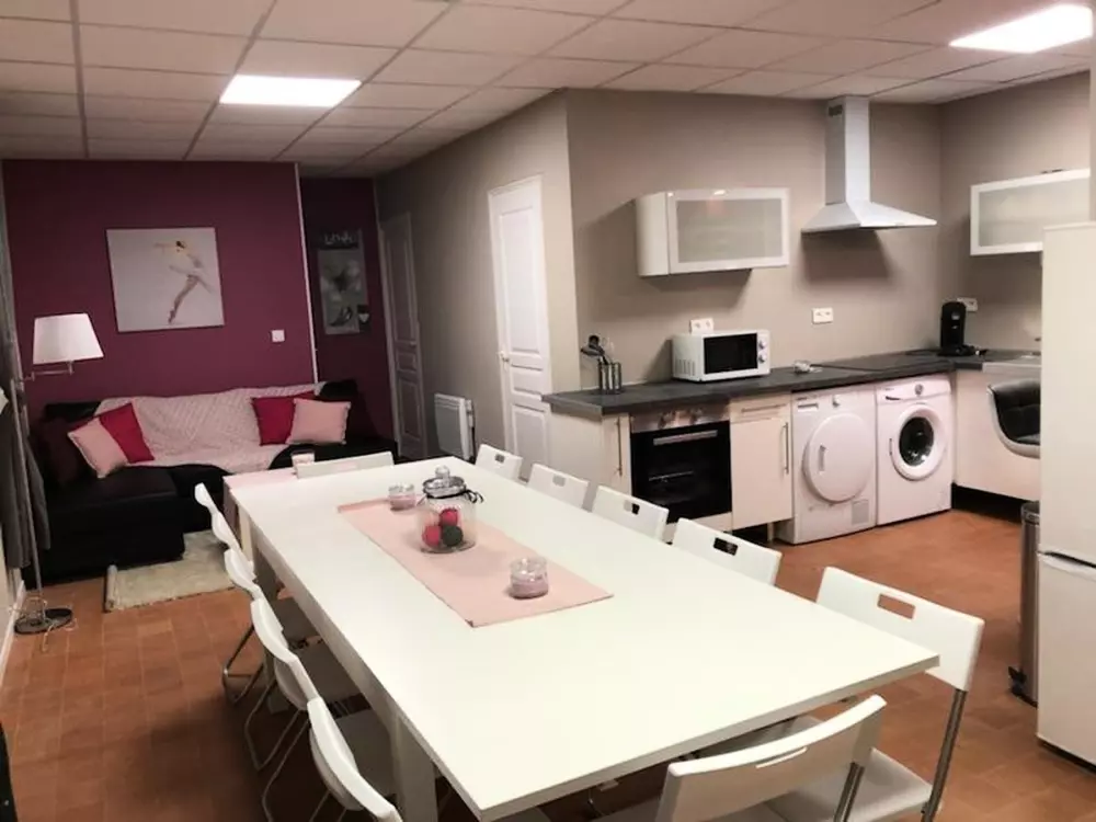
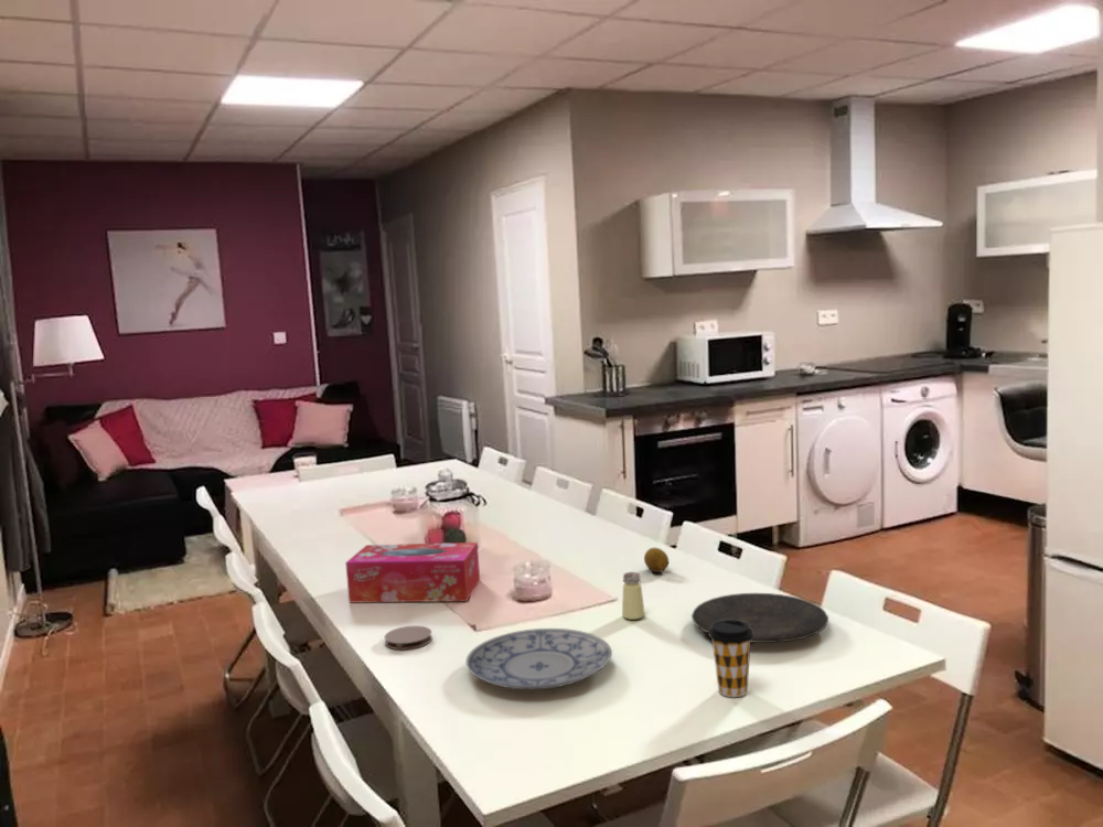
+ saltshaker (632, 594)
+ coaster (408, 637)
+ tissue box (415, 571)
+ plate (759, 620)
+ fruit (656, 559)
+ coffee cup (731, 658)
+ plate (539, 662)
